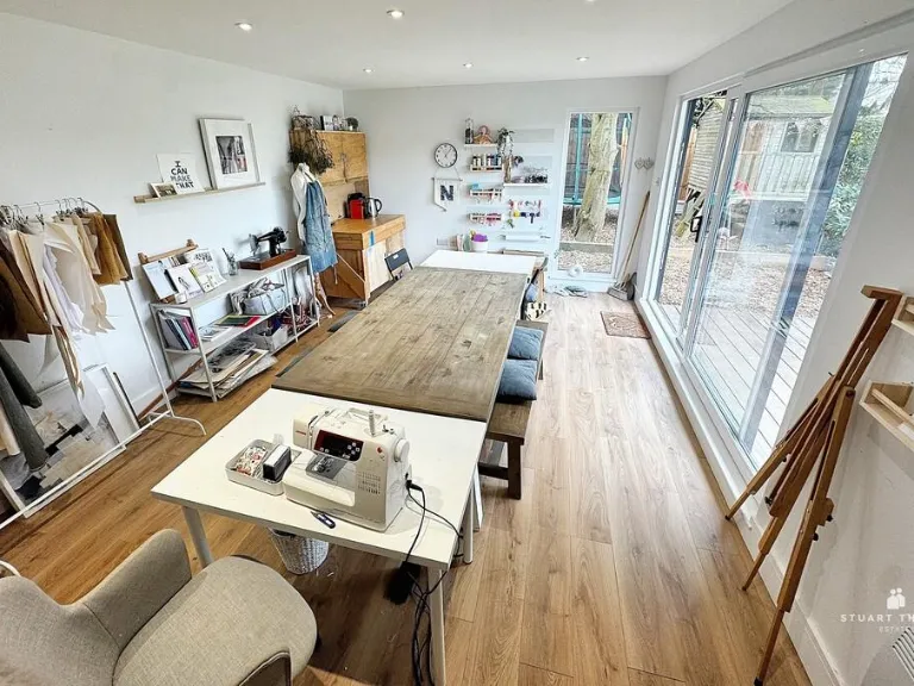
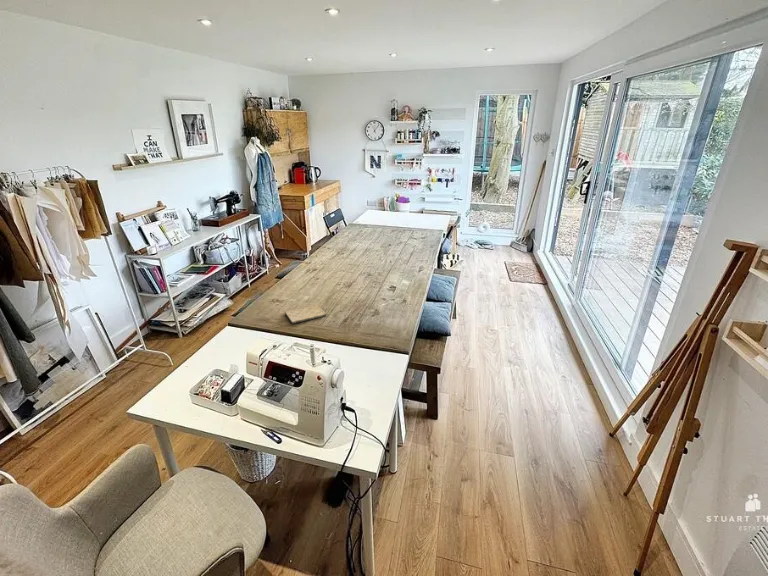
+ cutting board (305, 313)
